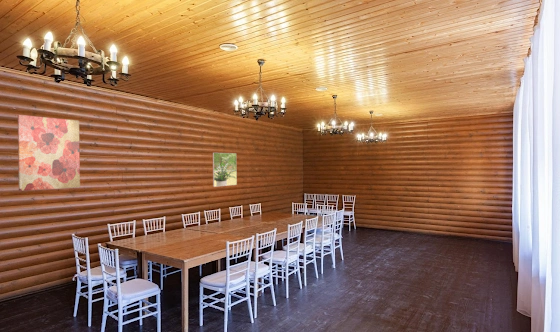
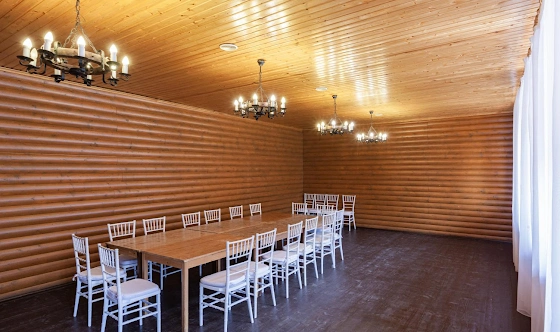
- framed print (225, 169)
- wall art (50, 153)
